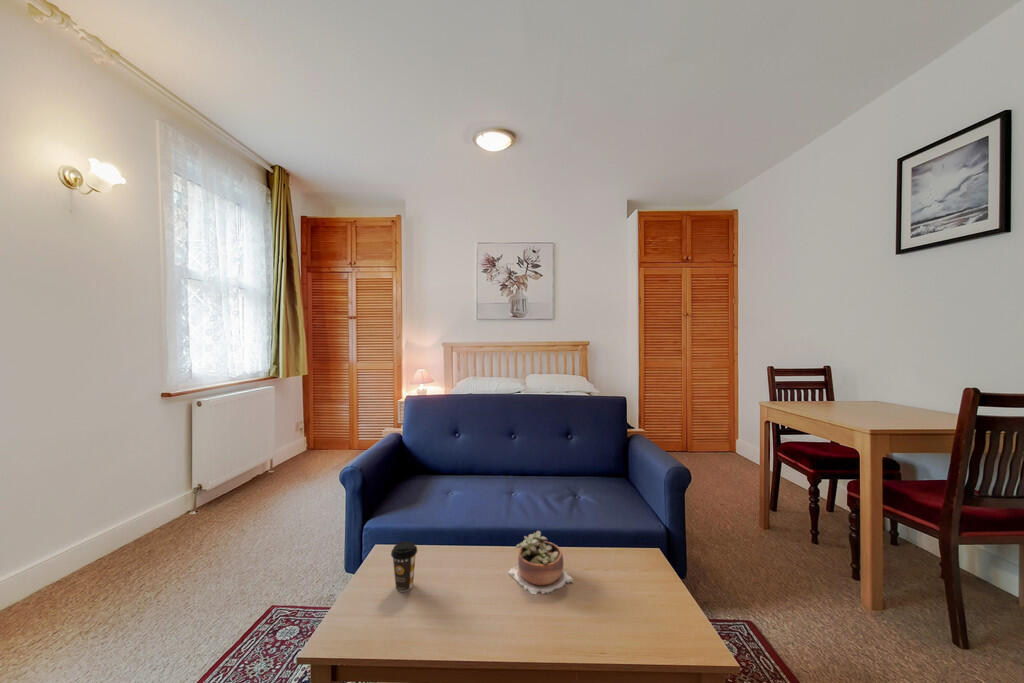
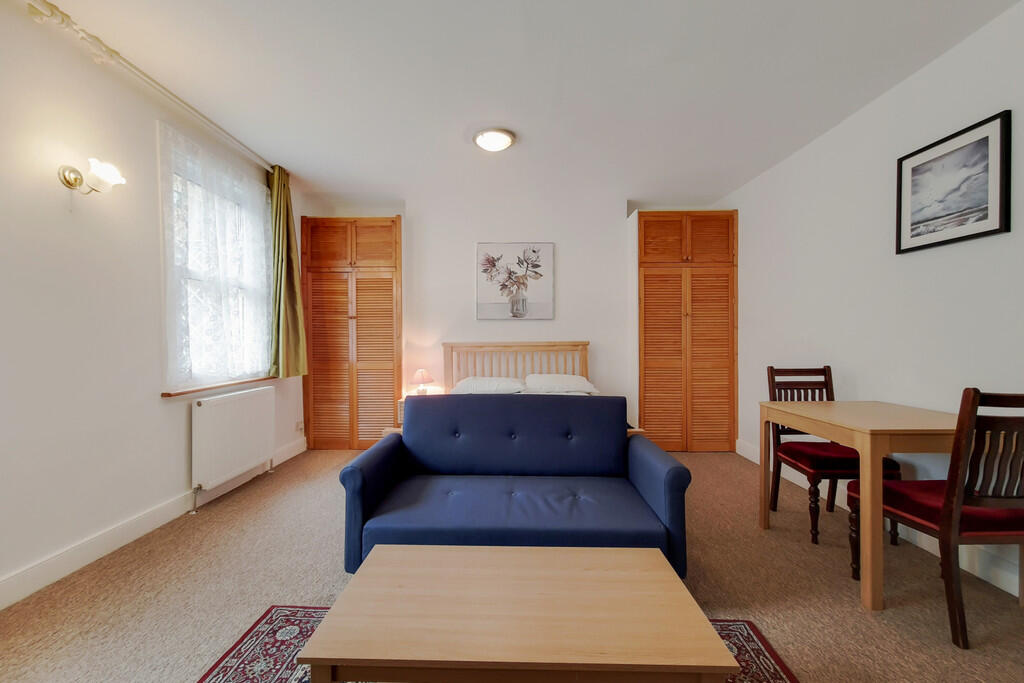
- succulent plant (540, 556)
- coffee cup (404, 566)
